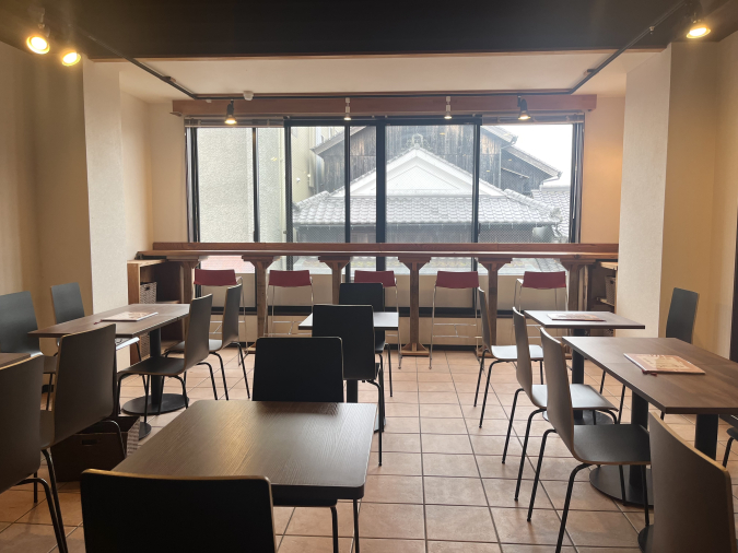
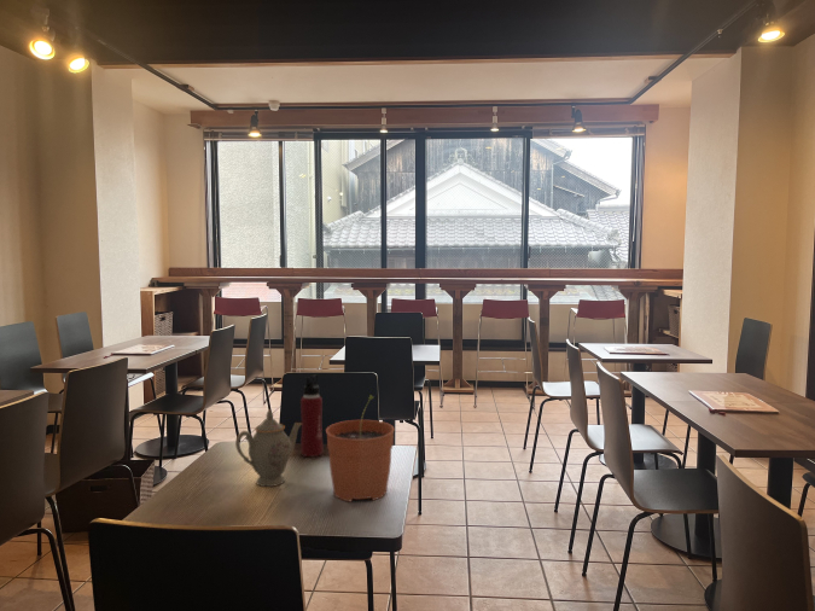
+ plant pot (360, 444)
+ water bottle (312, 414)
+ chinaware (270, 446)
